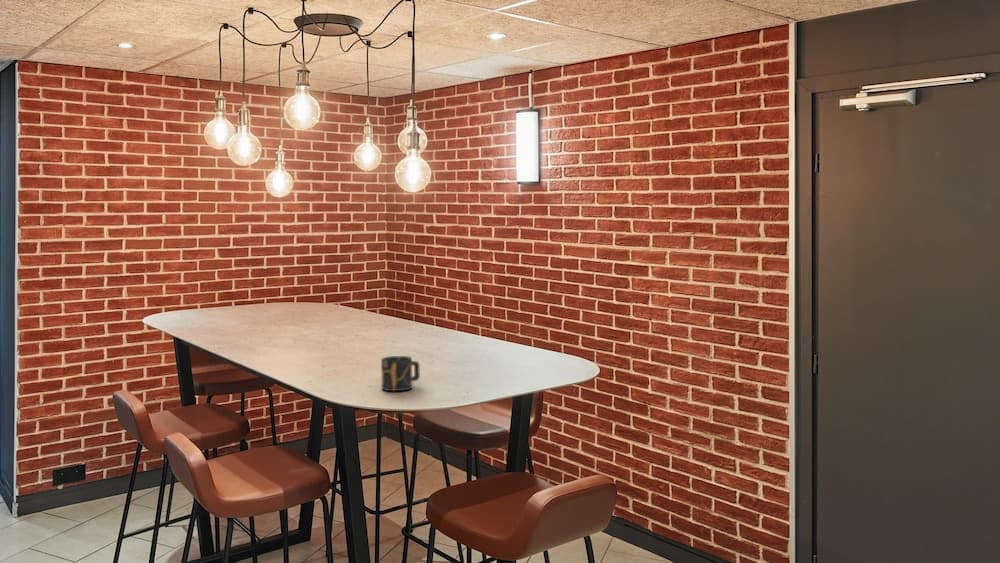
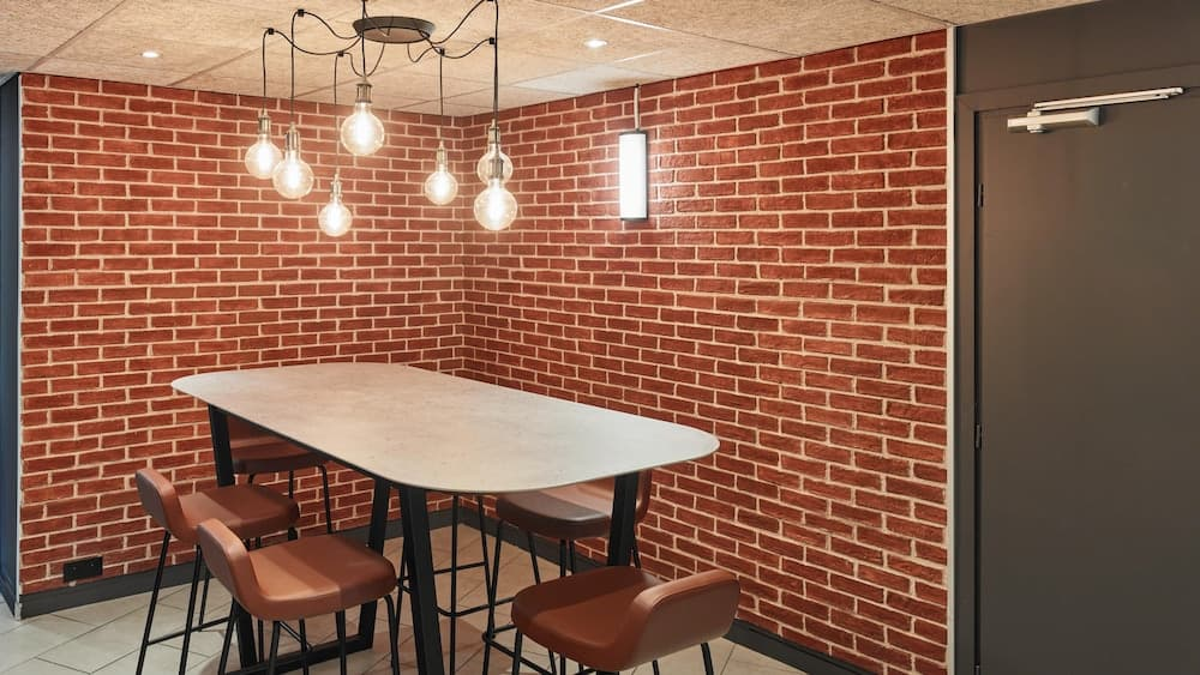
- cup (401, 372)
